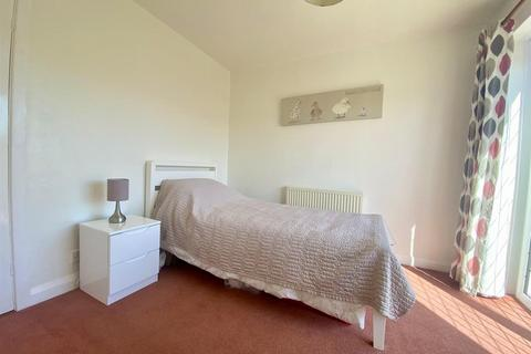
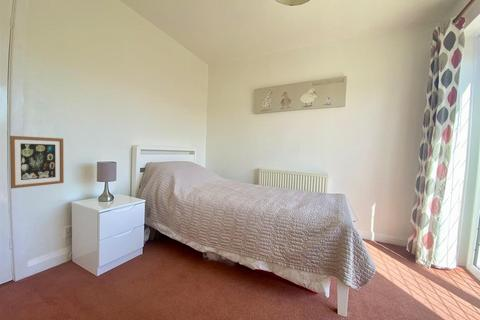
+ wall art (39, 161)
